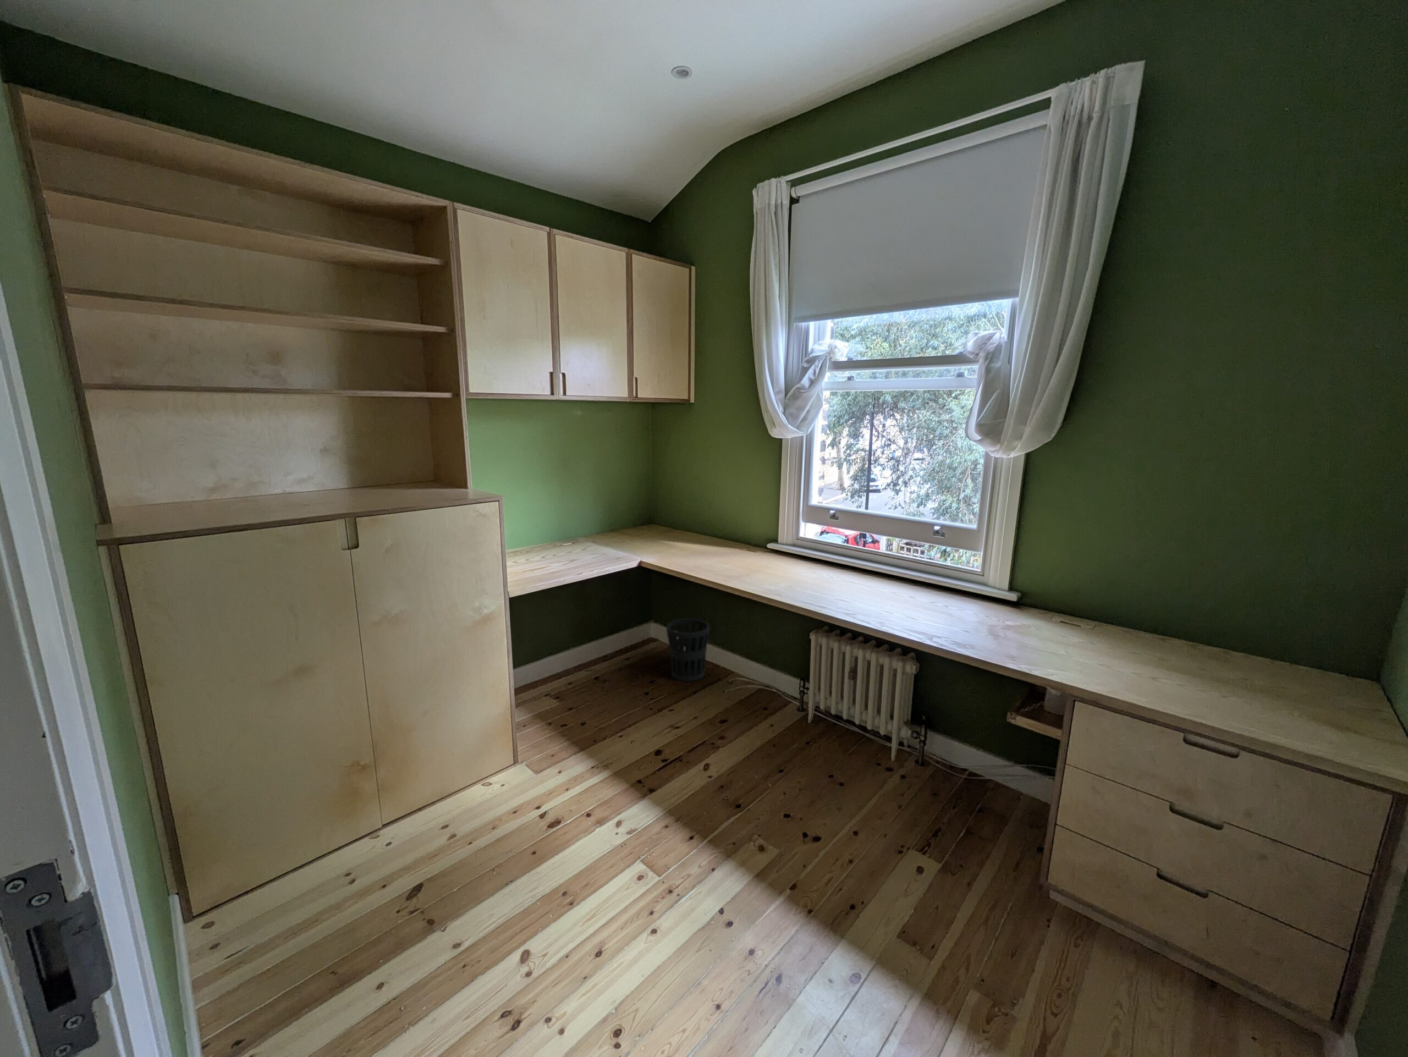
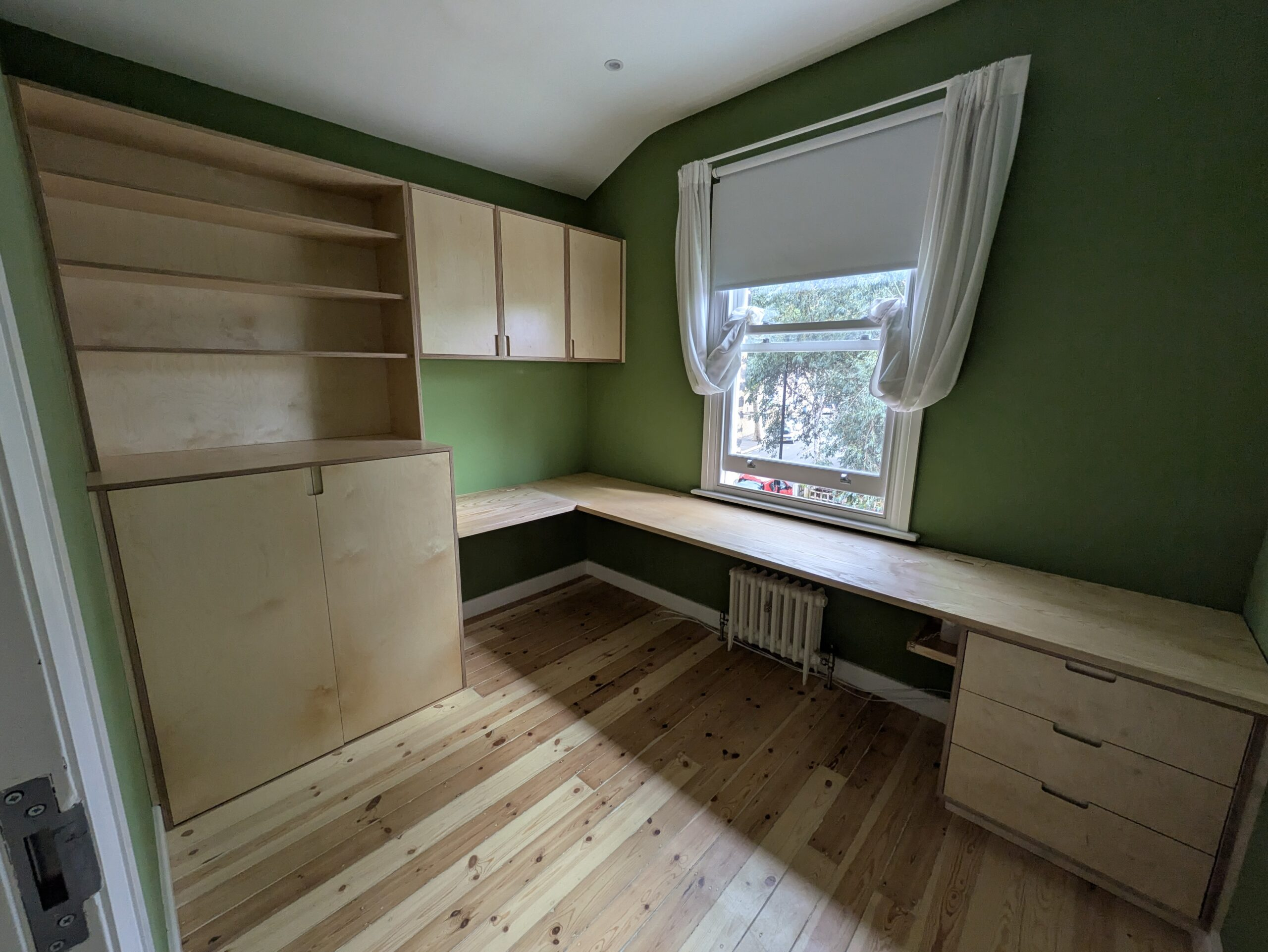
- wastebasket (687, 650)
